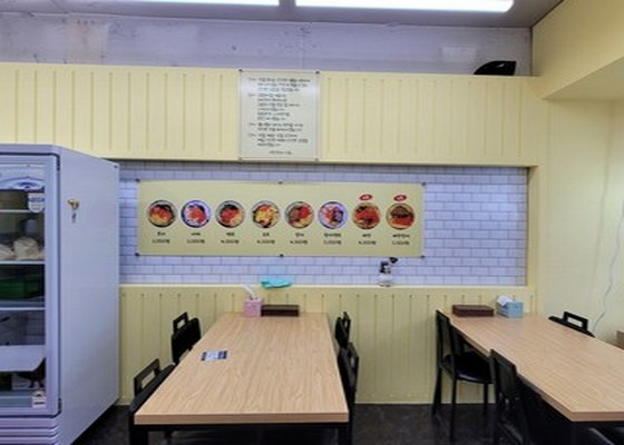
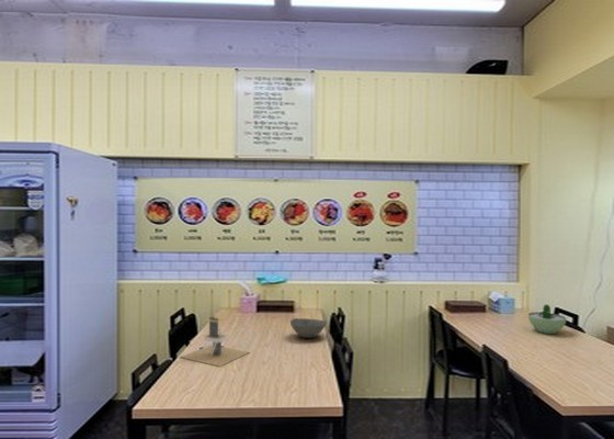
+ architectural model (215, 336)
+ soup bowl (546, 318)
+ bowl (308, 328)
